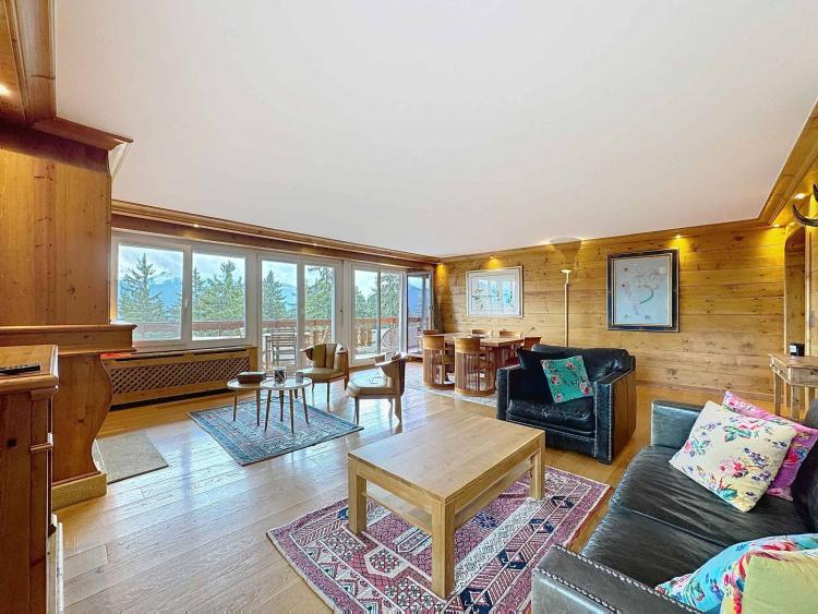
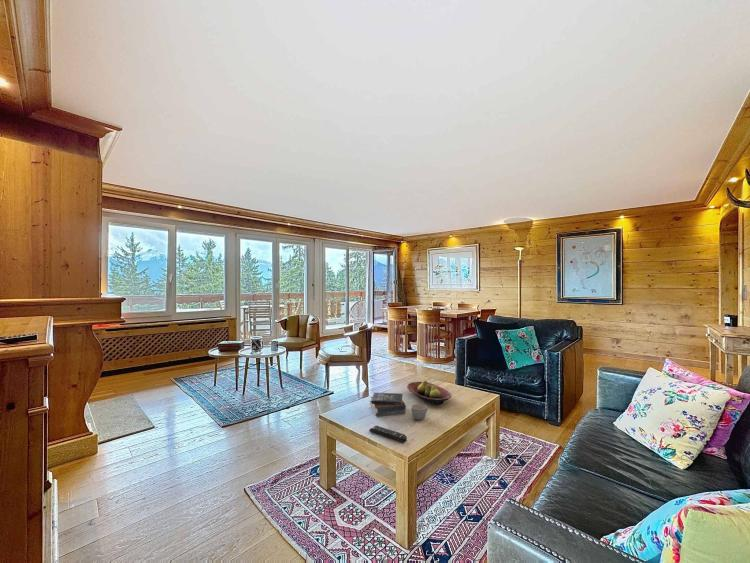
+ mug (420, 411)
+ book (387, 403)
+ fruit bowl (428, 390)
+ remote control (387, 433)
